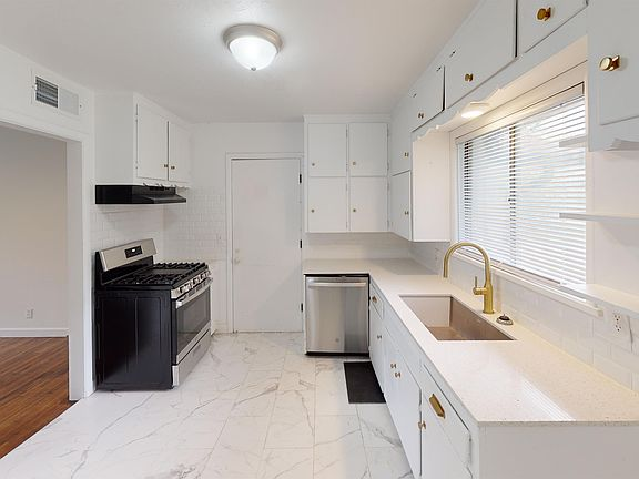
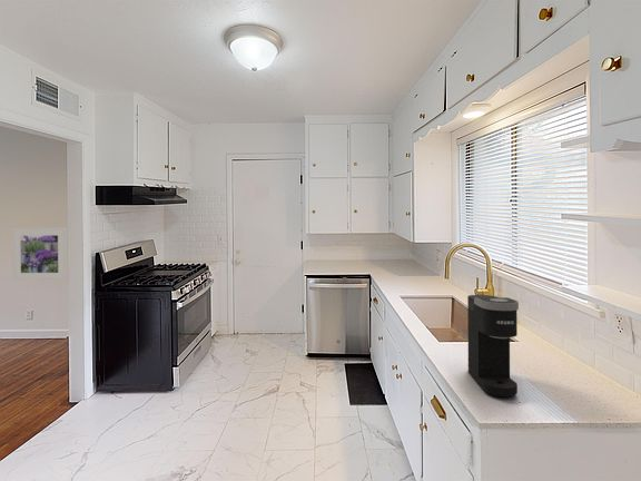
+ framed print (39, 254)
+ coffee maker (491, 340)
